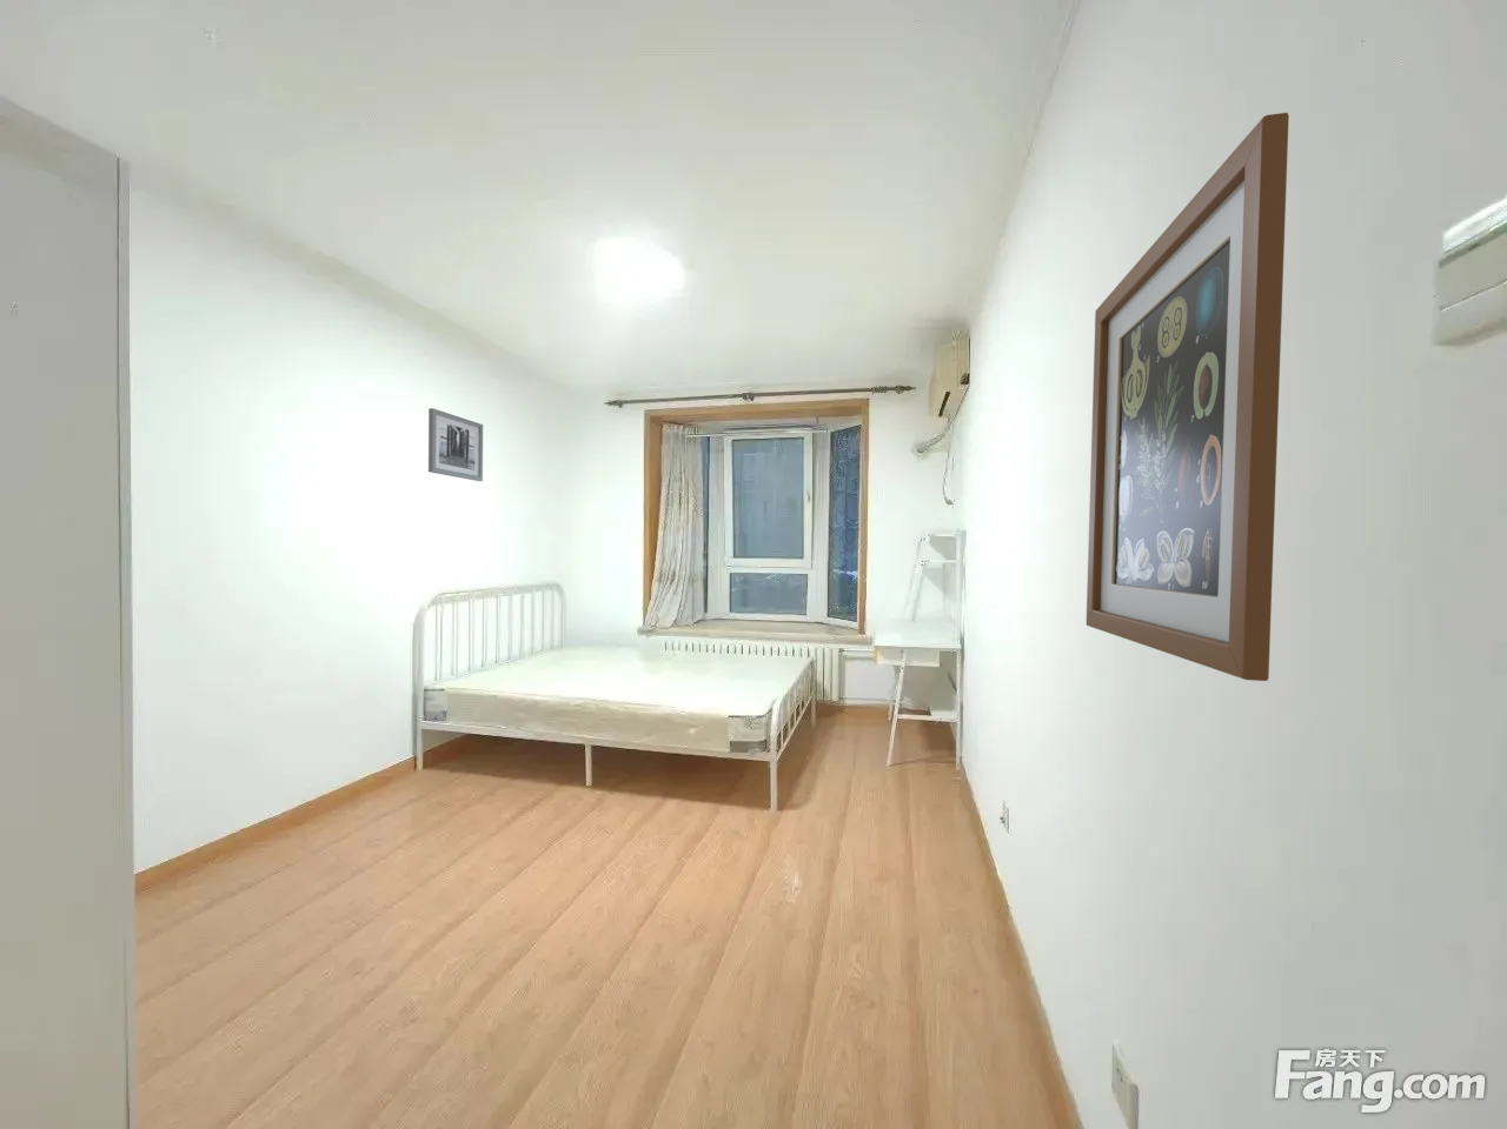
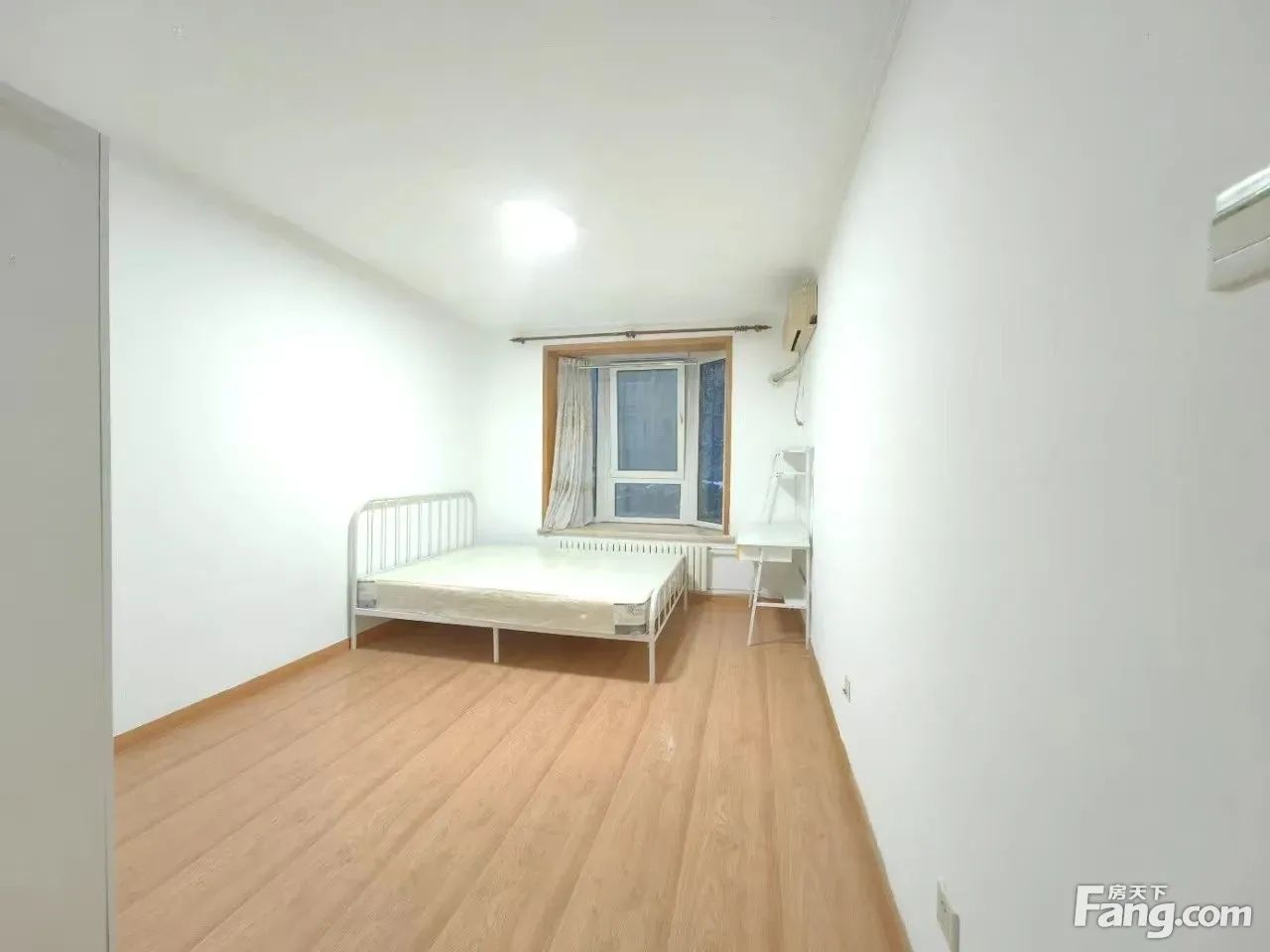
- wall art (1157, 444)
- wall art (457, 447)
